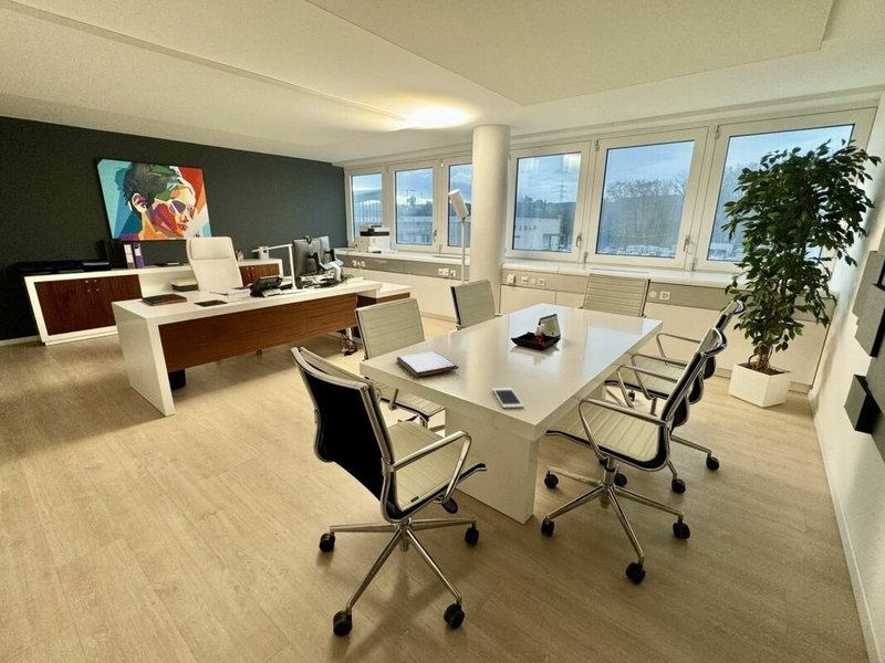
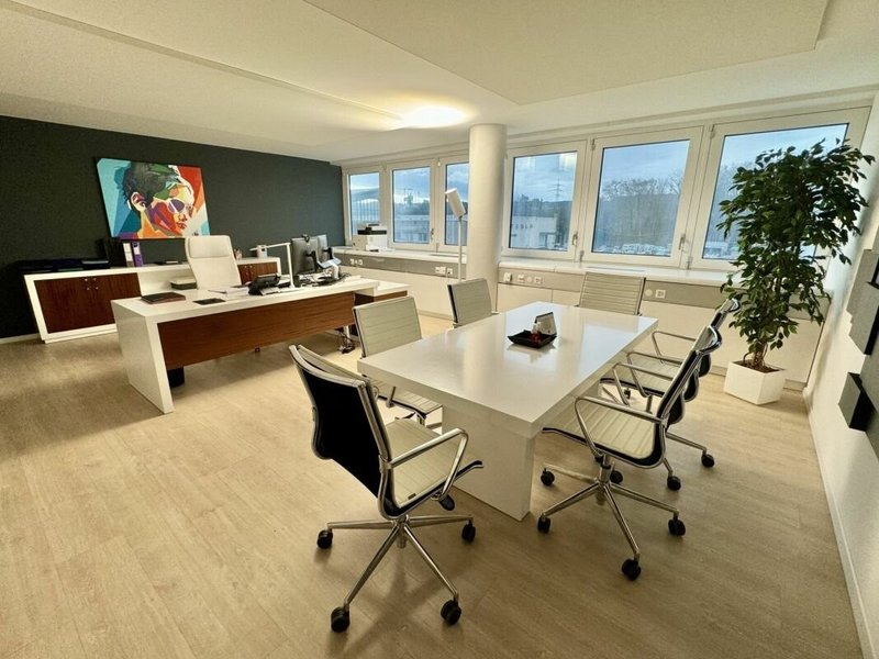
- cell phone (507, 397)
- book (426, 362)
